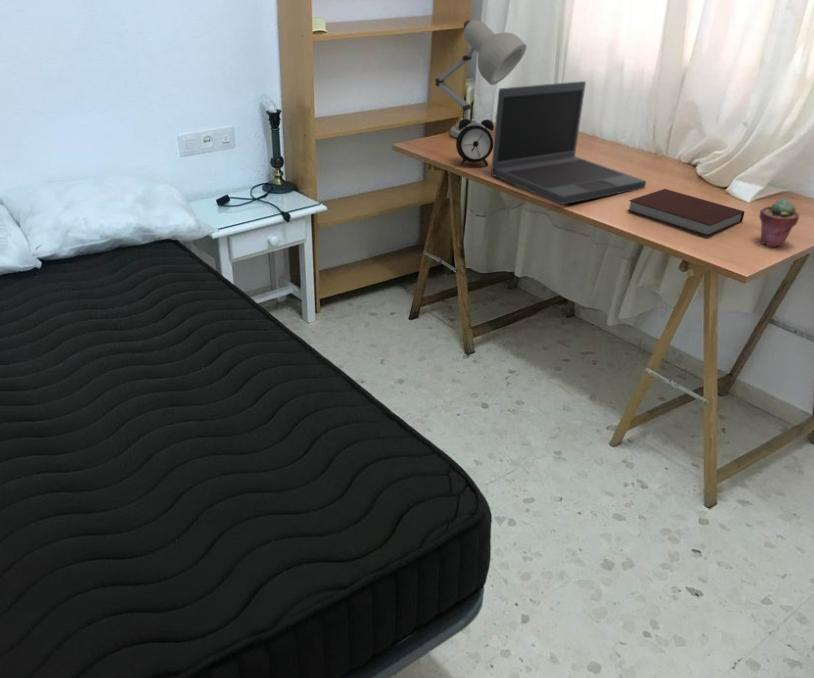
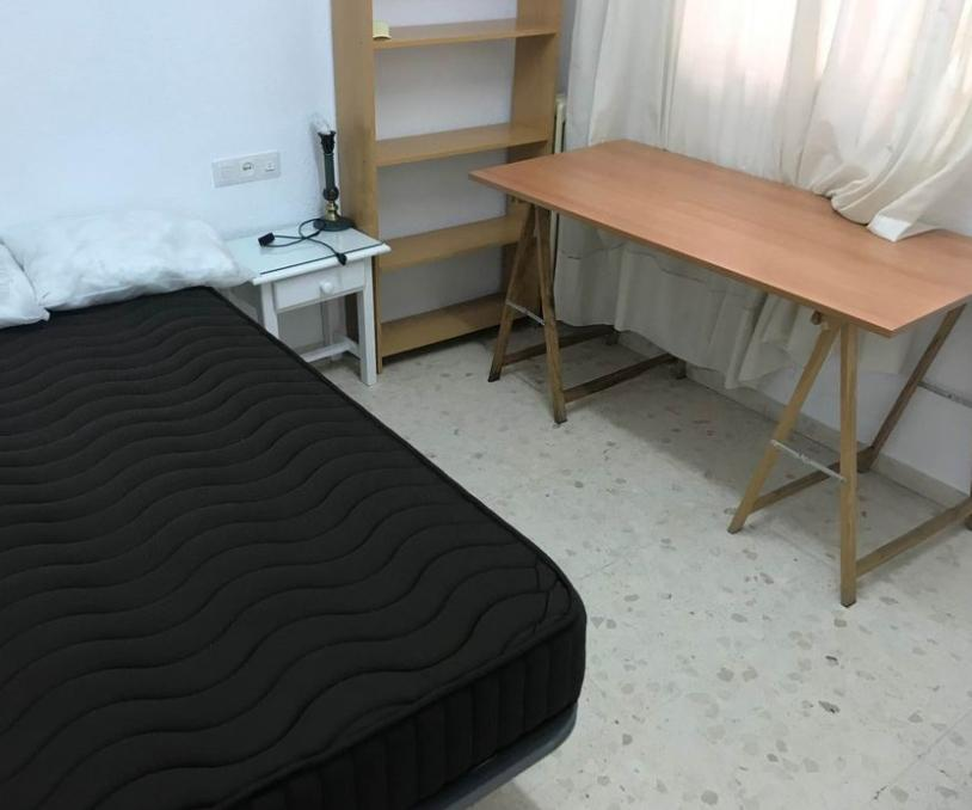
- potted succulent (777, 221)
- alarm clock (475, 142)
- desk lamp (484, 78)
- notebook (685, 210)
- laptop (572, 139)
